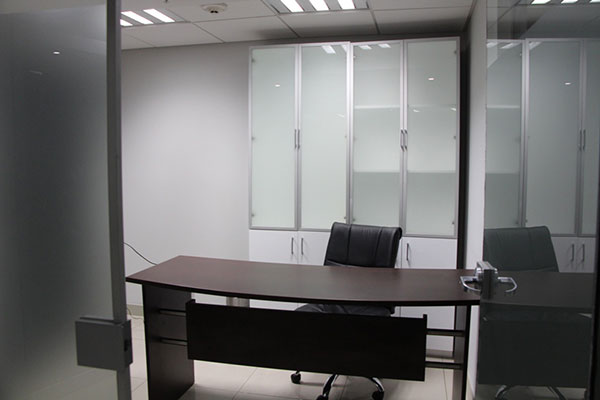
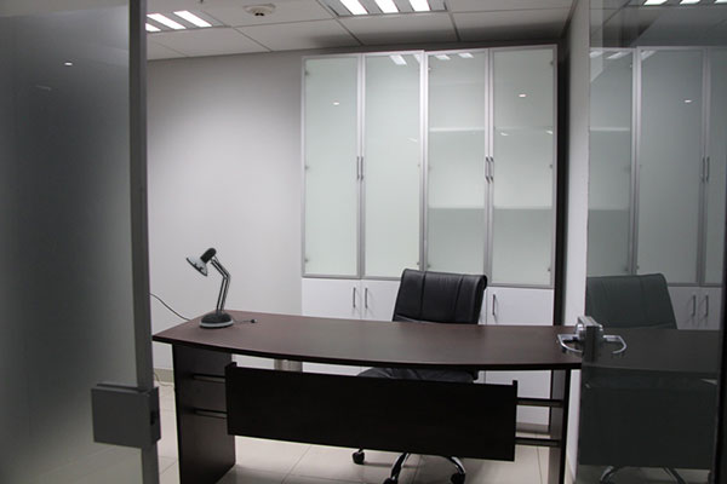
+ desk lamp (221, 286)
